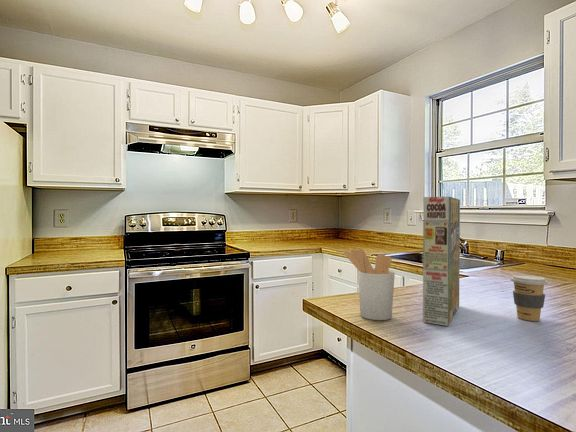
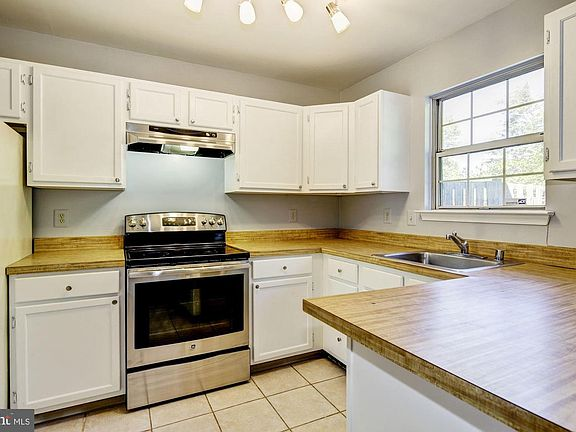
- utensil holder (368, 280)
- coffee cup (528, 297)
- cereal box (442, 255)
